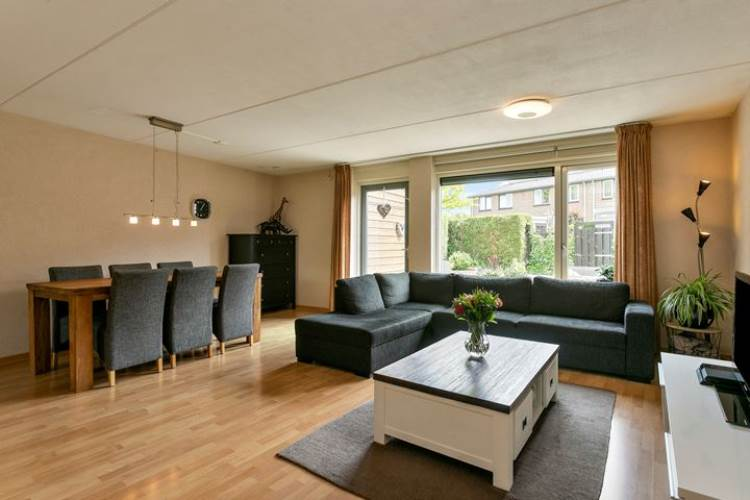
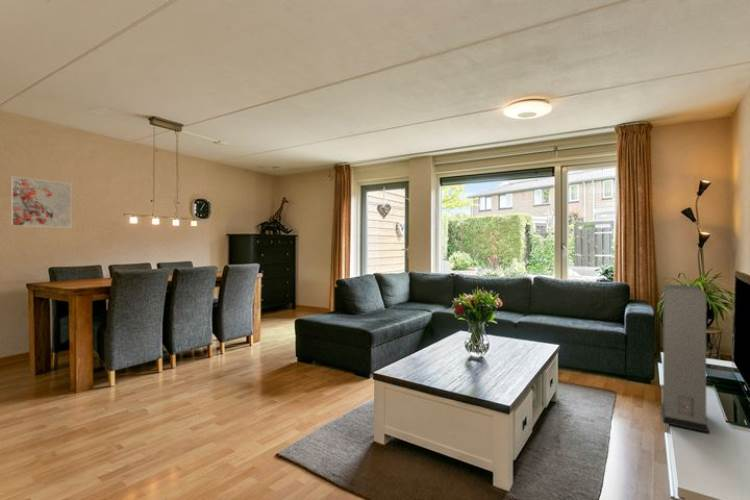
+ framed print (42, 203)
+ speaker (683, 352)
